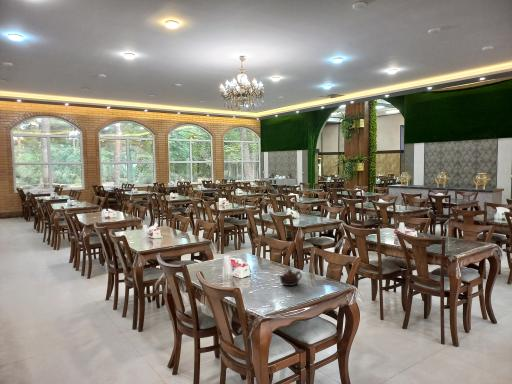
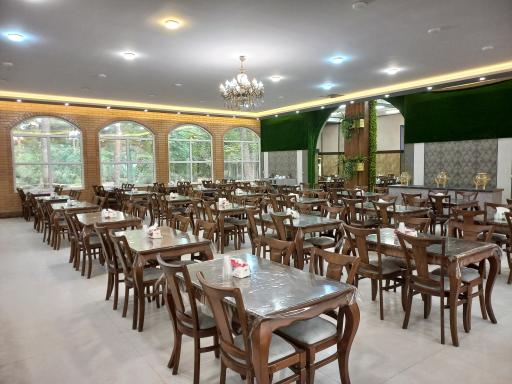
- teapot (290, 276)
